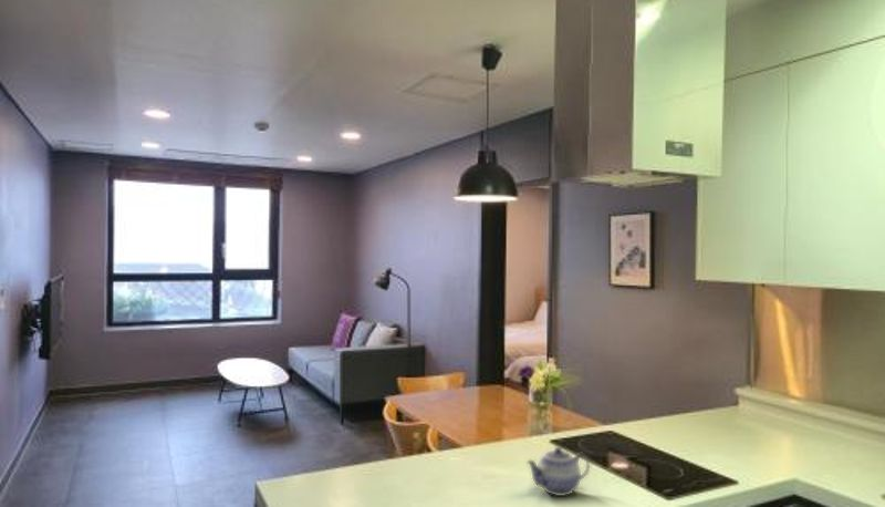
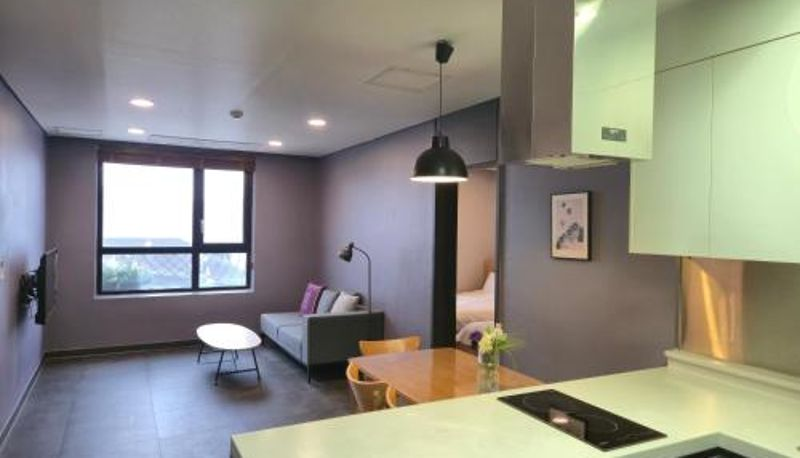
- teapot (558, 468)
